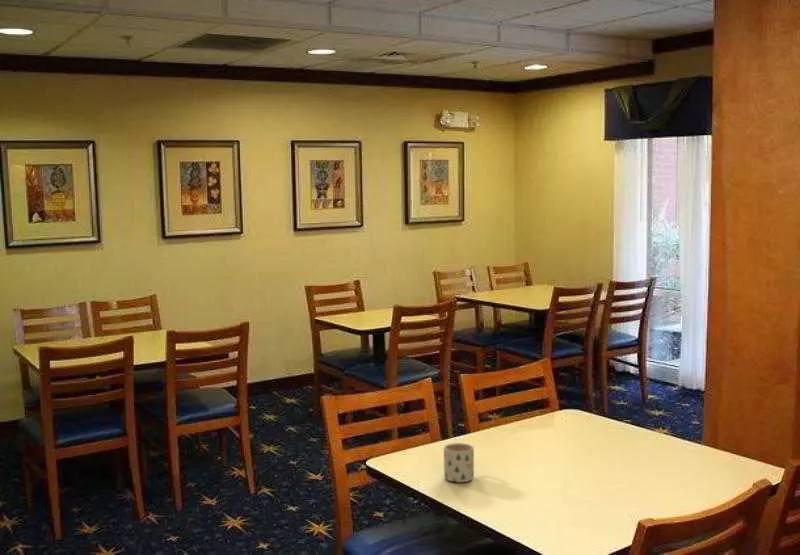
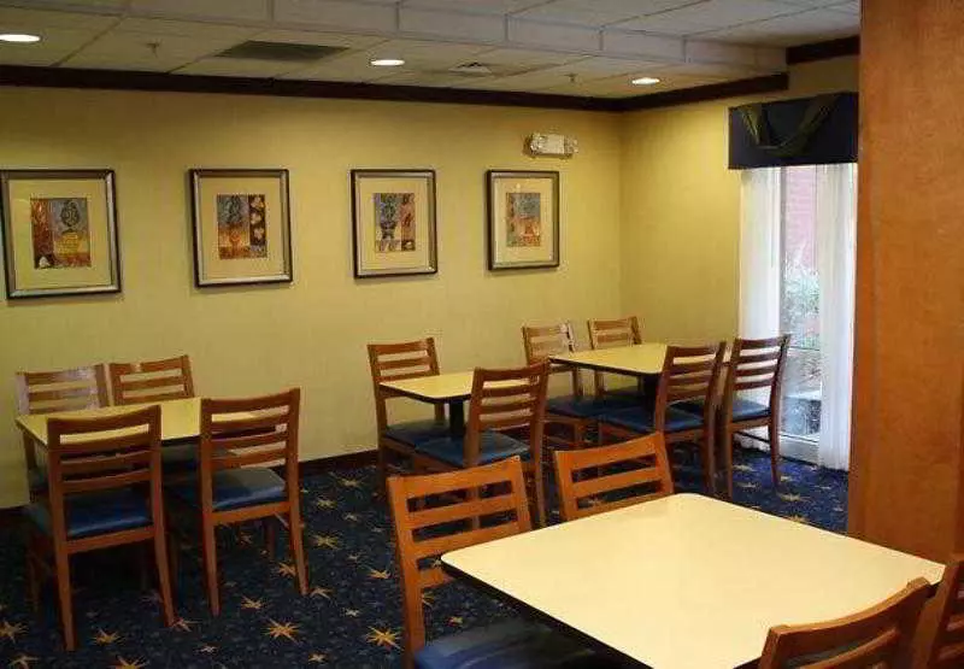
- mug (461, 461)
